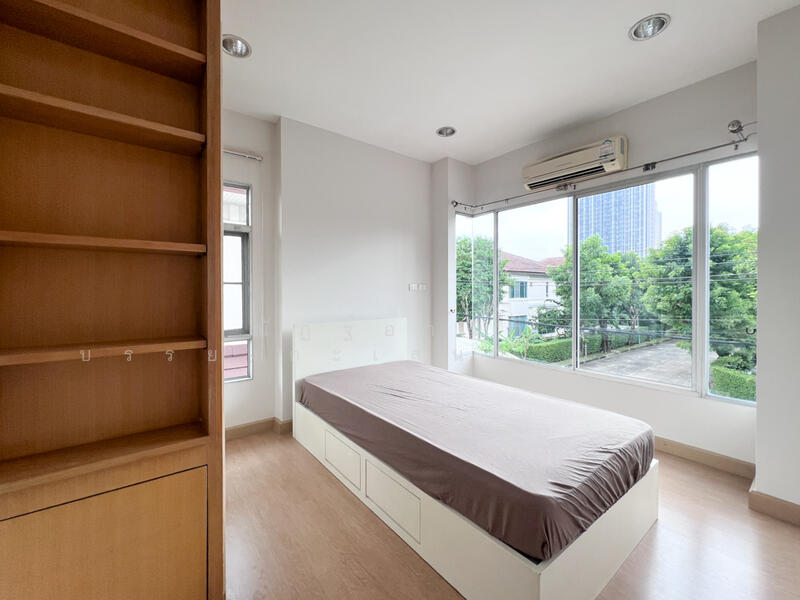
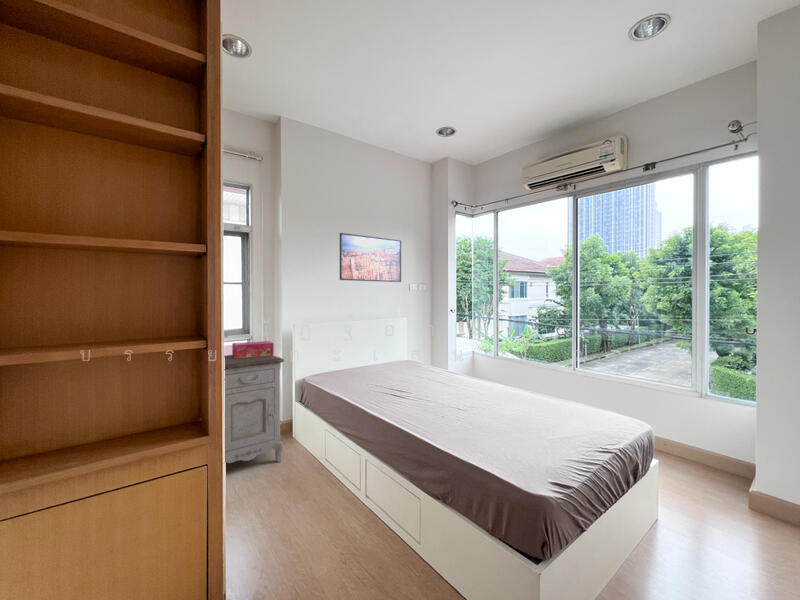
+ tissue box (253, 348)
+ nightstand (242, 411)
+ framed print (372, 259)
